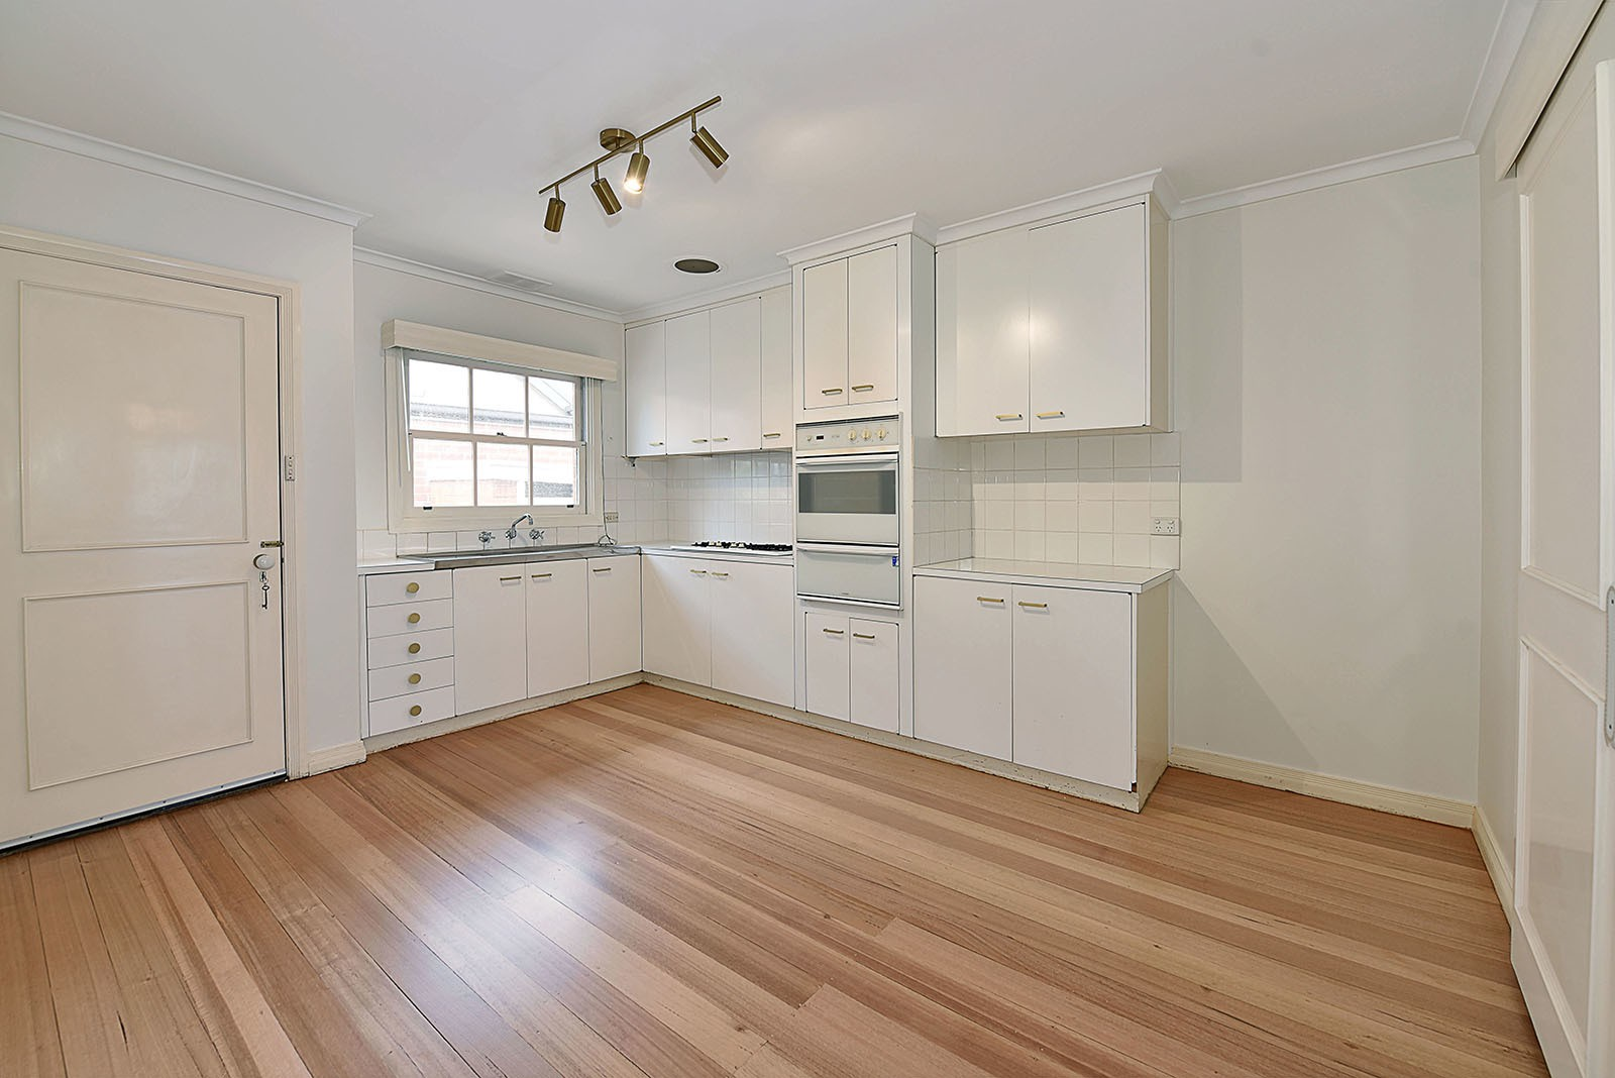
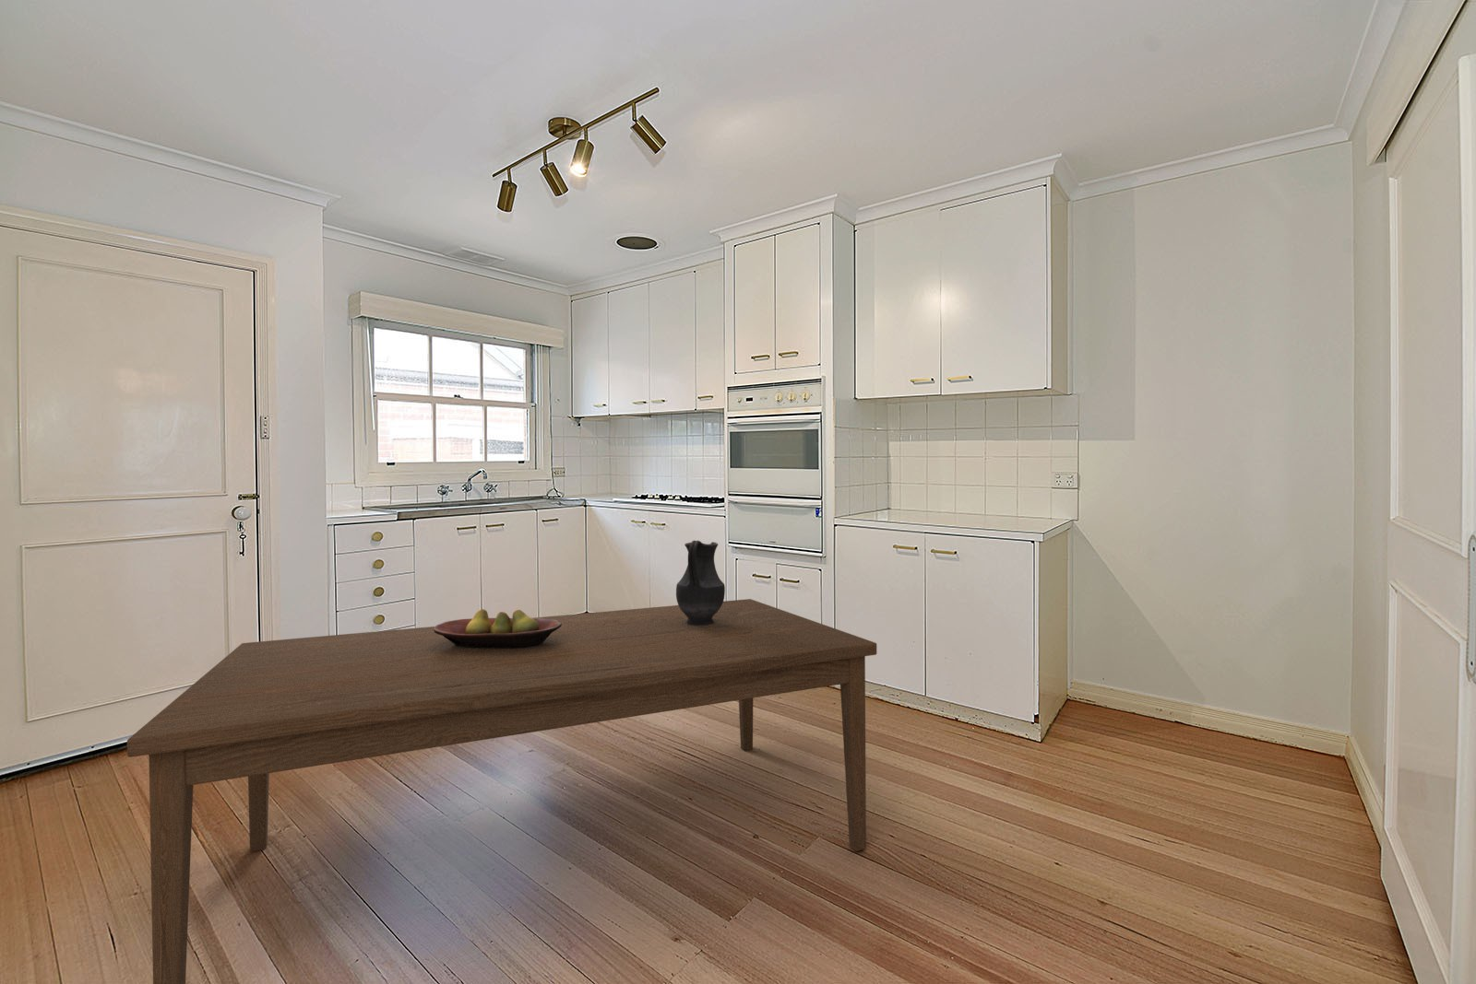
+ pitcher (698, 581)
+ fruit bowl (498, 626)
+ dining table (551, 729)
